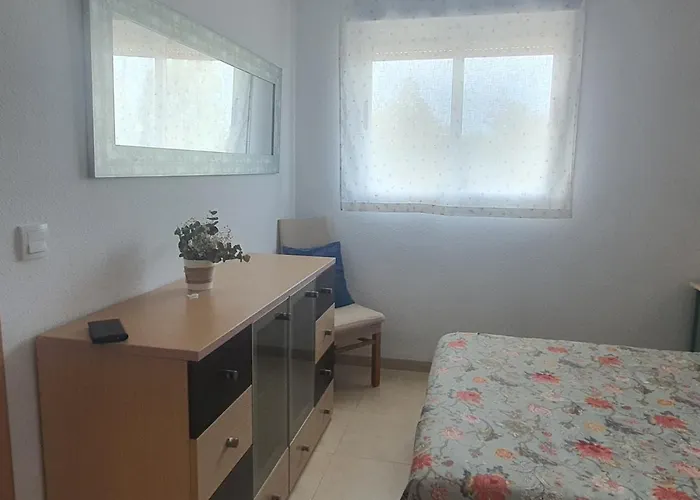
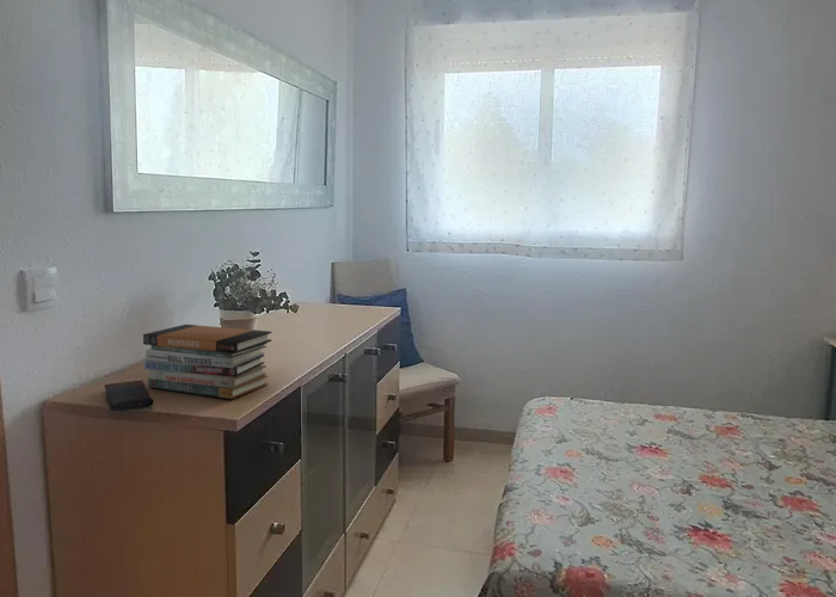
+ book stack (208, 358)
